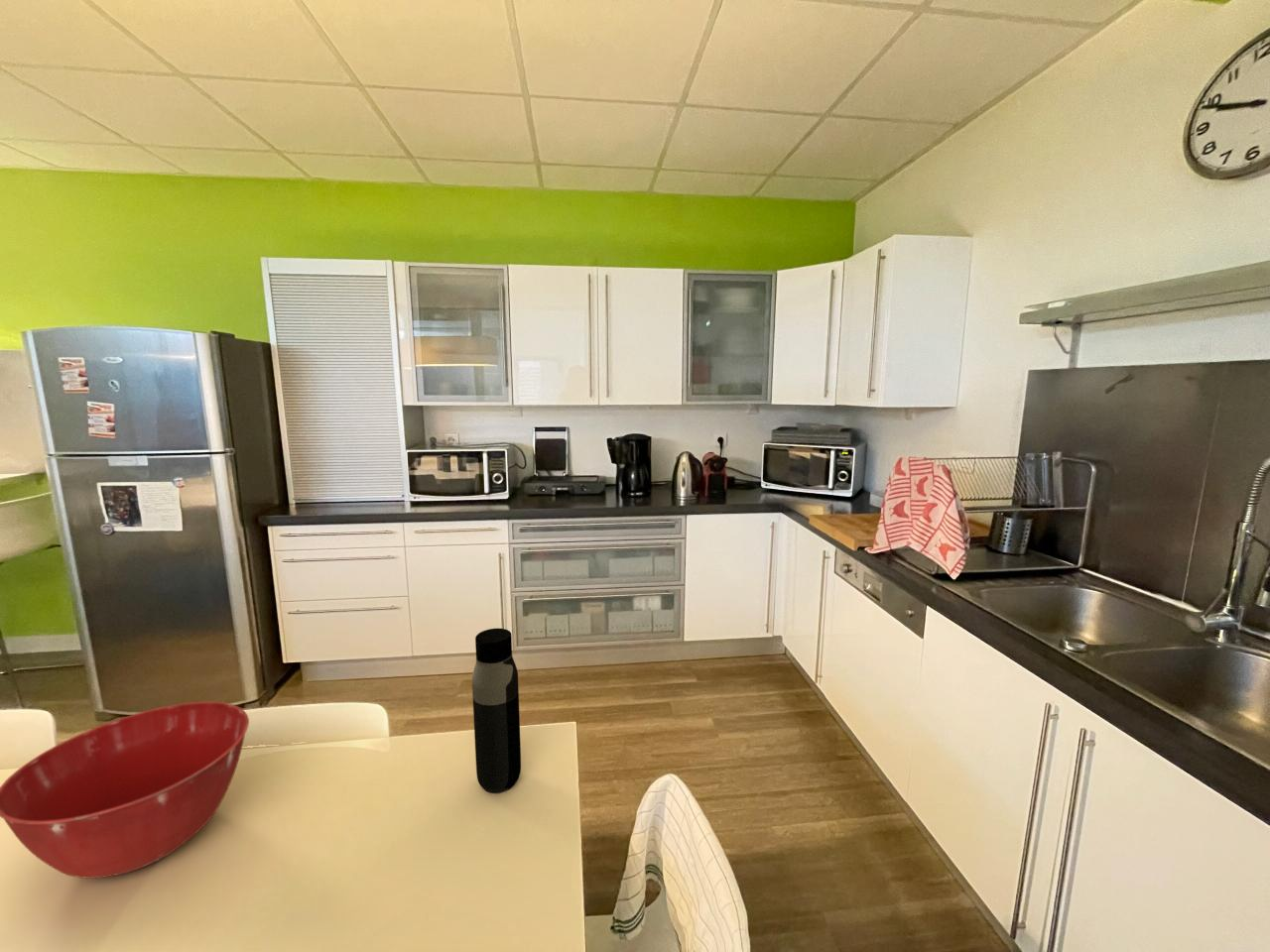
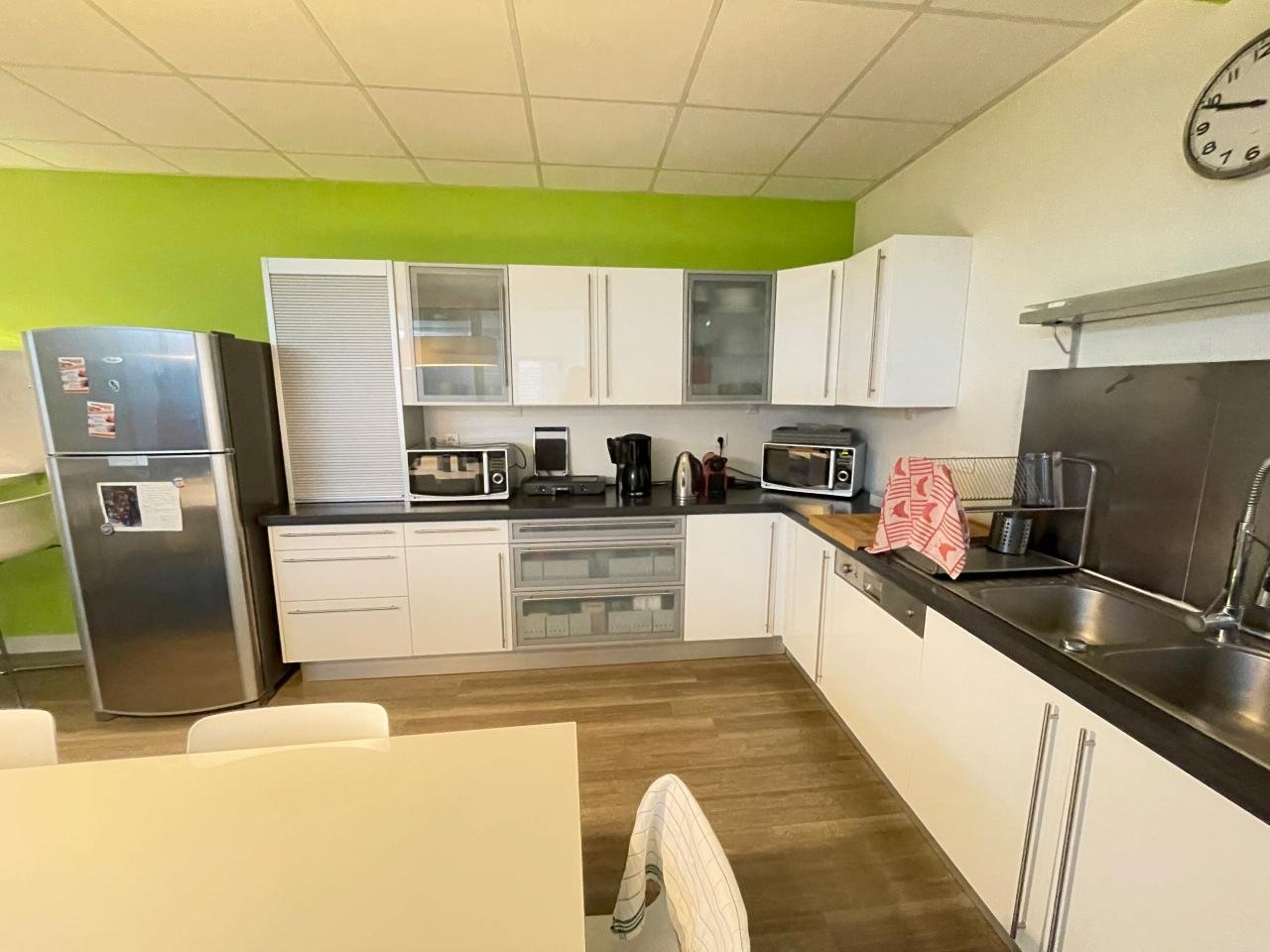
- mixing bowl (142, 794)
- water bottle (496, 709)
